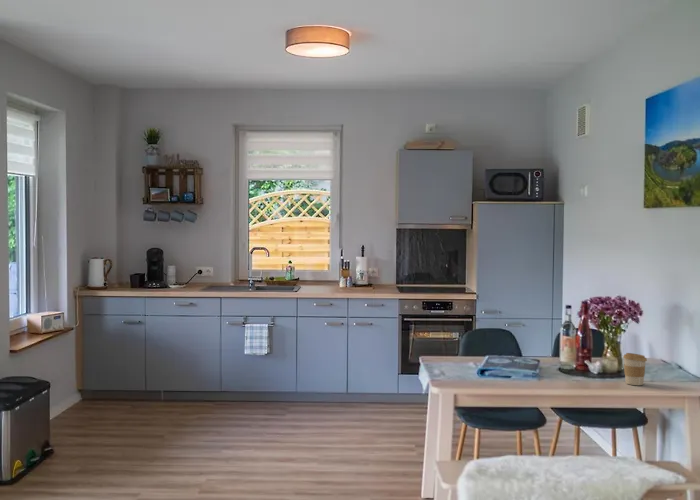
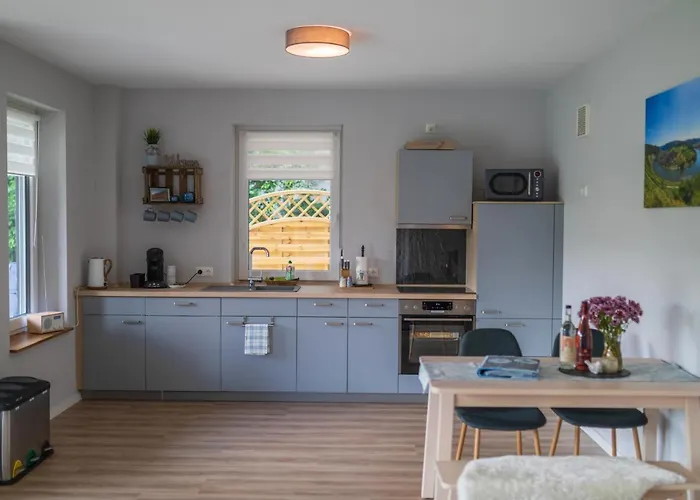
- coffee cup (634, 368)
